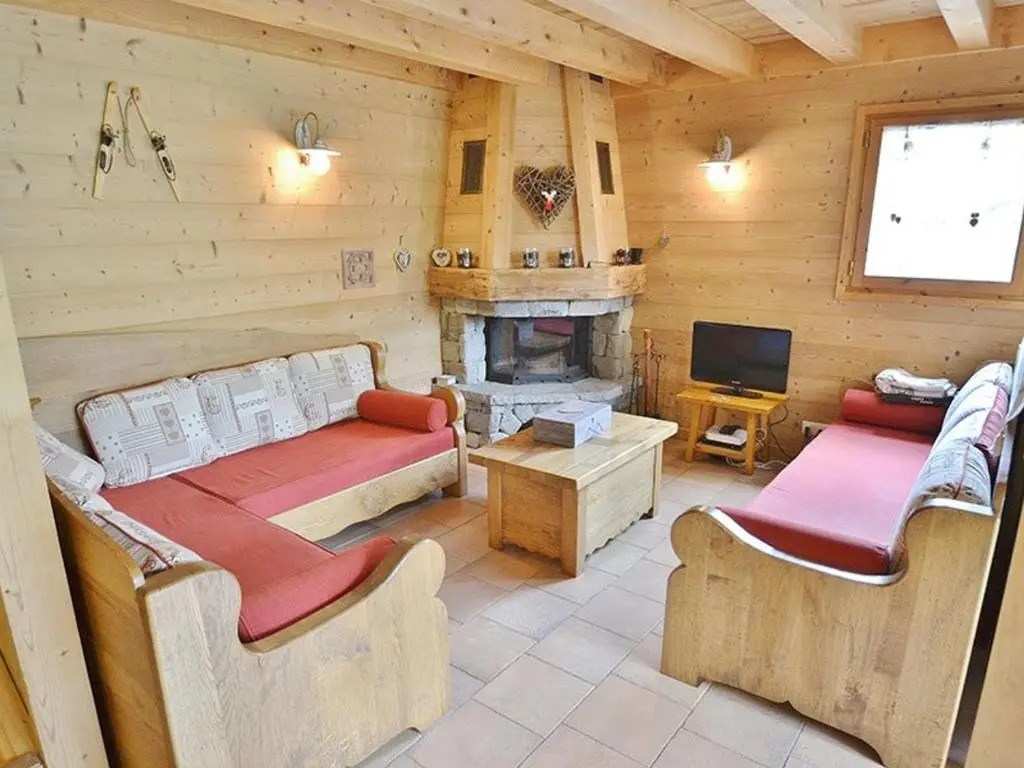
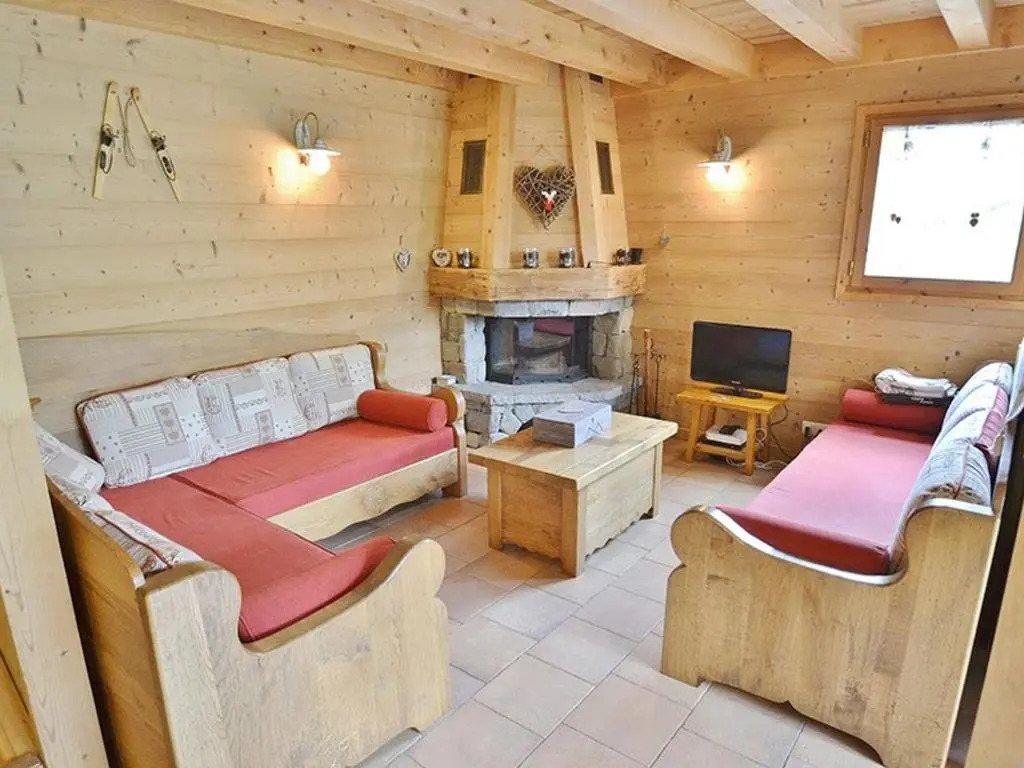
- wall ornament (358, 268)
